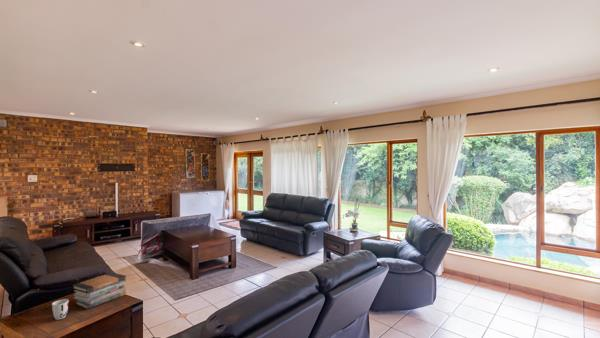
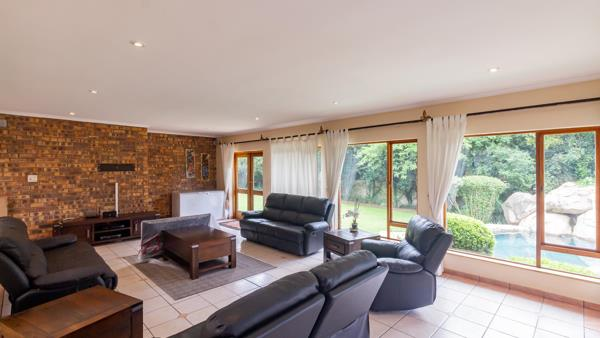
- book stack (100, 289)
- cup (60, 309)
